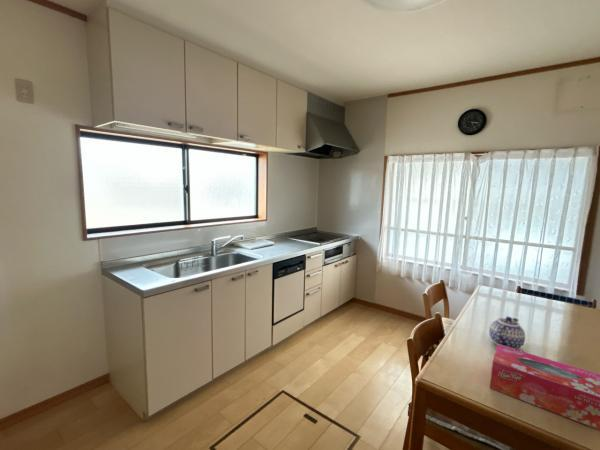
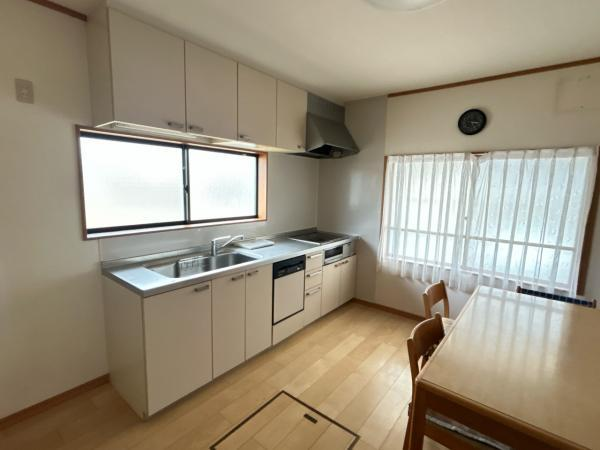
- teapot (507, 330)
- tissue box (545, 382)
